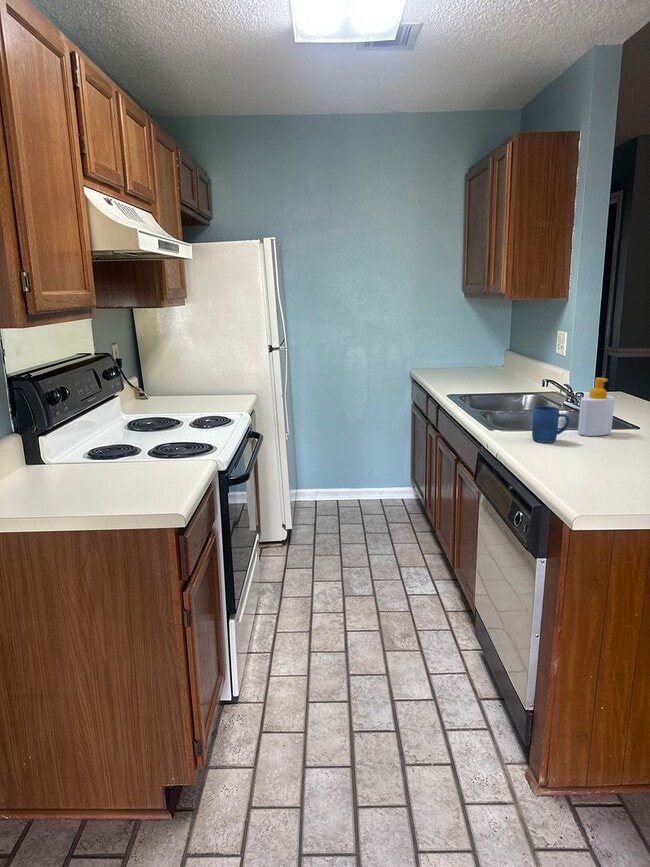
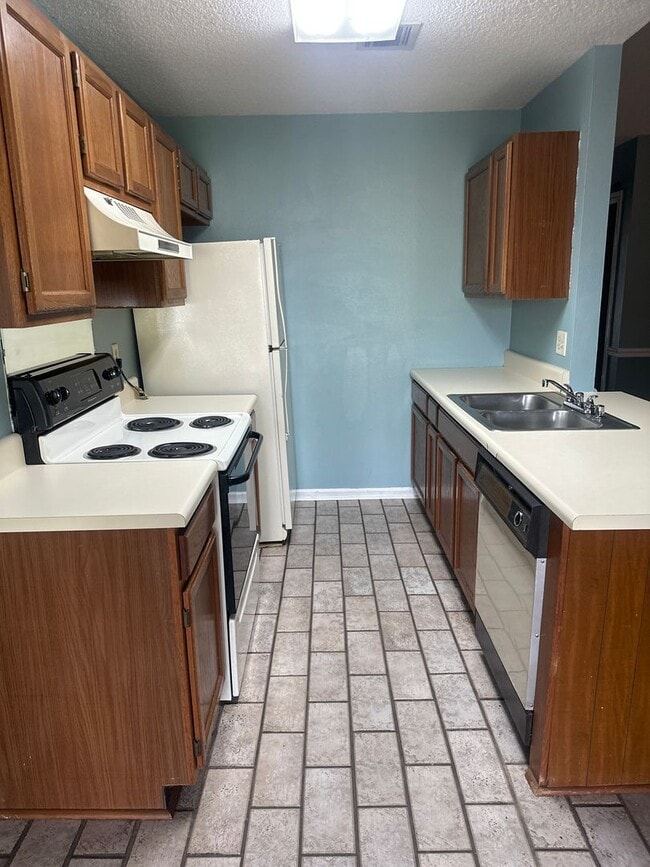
- soap bottle (596, 406)
- mug (550, 424)
